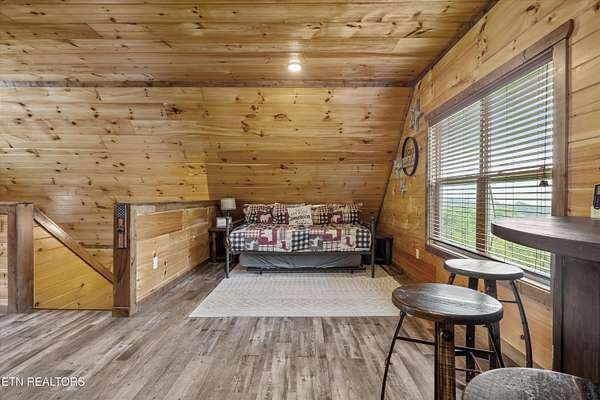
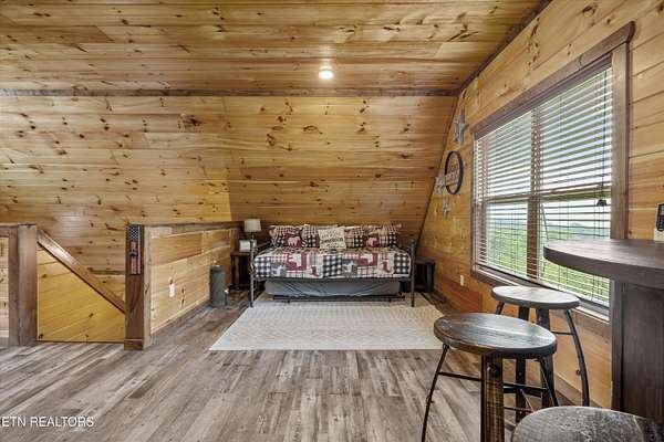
+ canister (220, 285)
